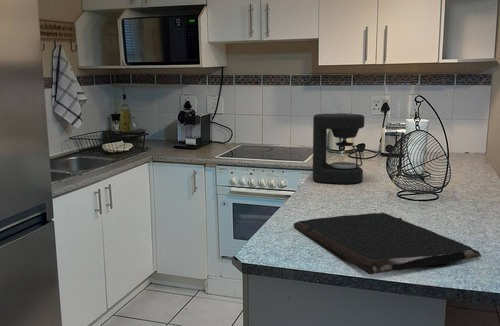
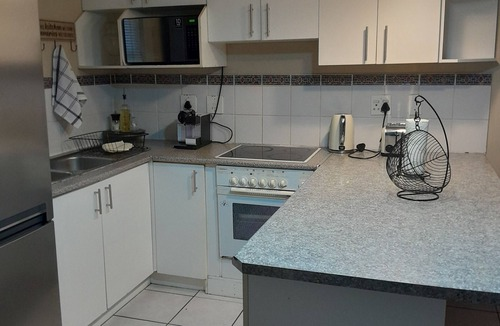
- cutting board (378, 236)
- coffee maker (338, 145)
